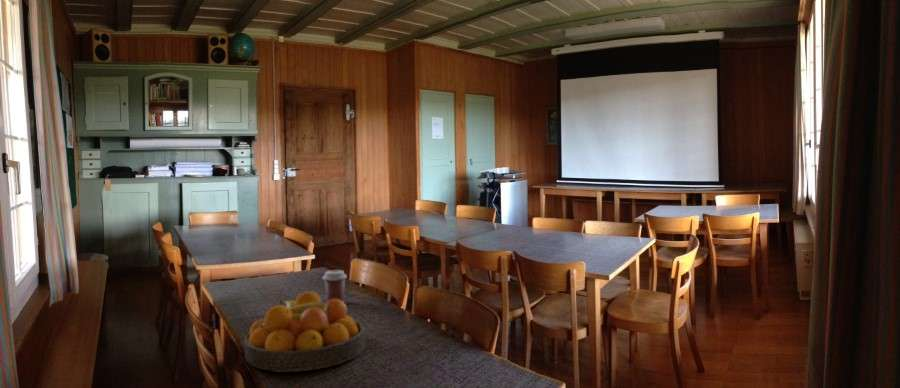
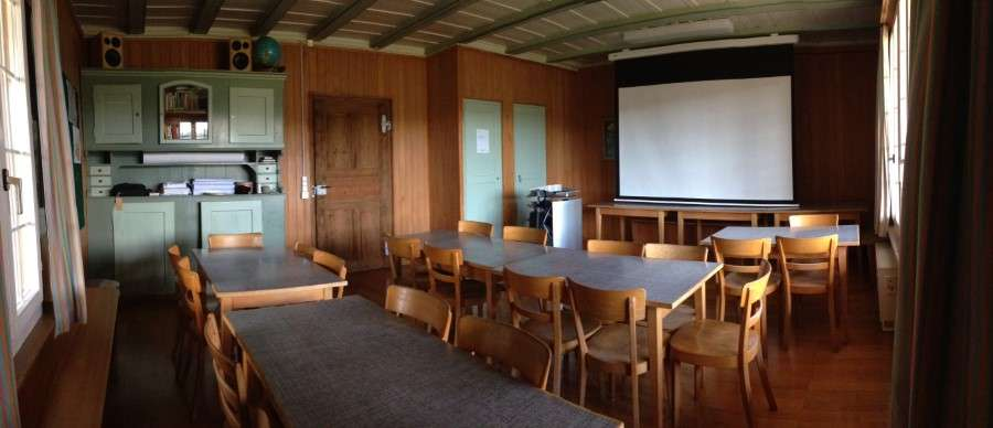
- fruit bowl (305, 324)
- coffee cup (335, 287)
